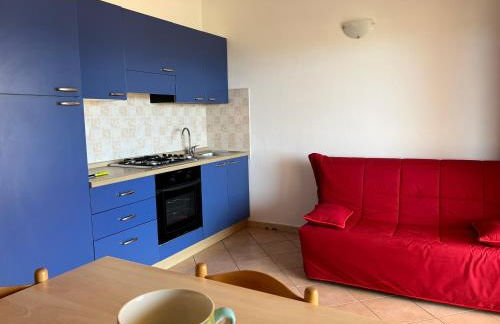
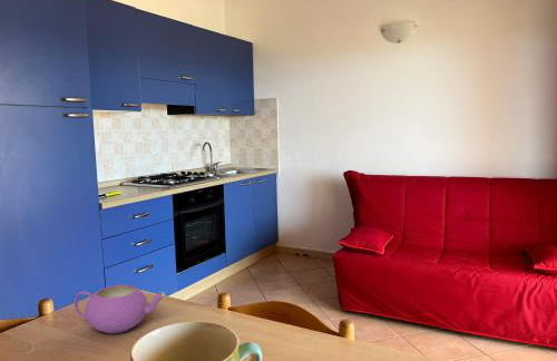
+ teapot (119, 309)
